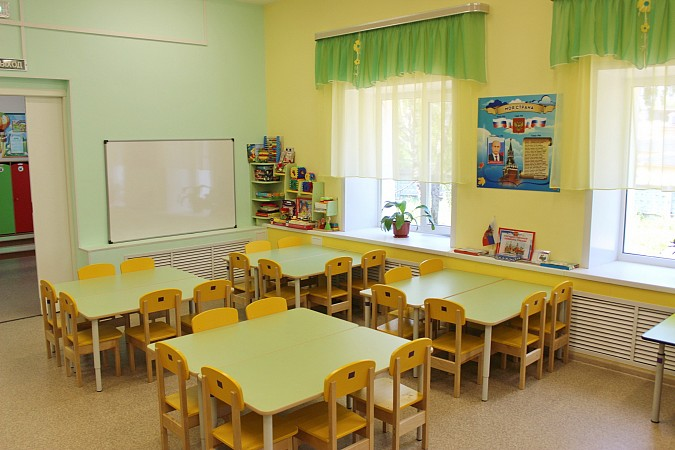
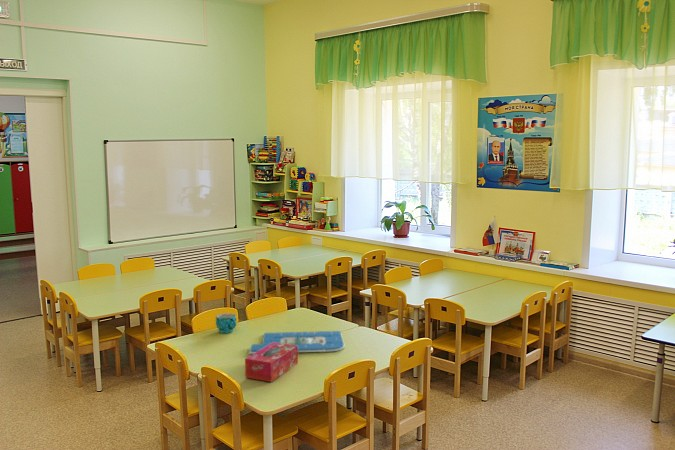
+ cup (227, 323)
+ board game (297, 339)
+ tissue box (272, 361)
